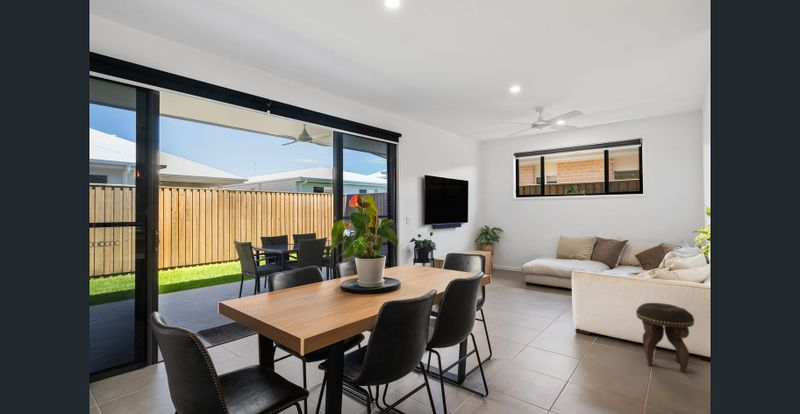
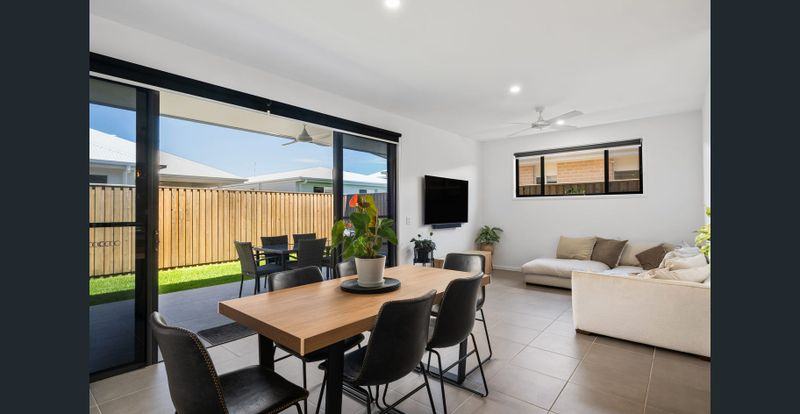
- footstool (663, 334)
